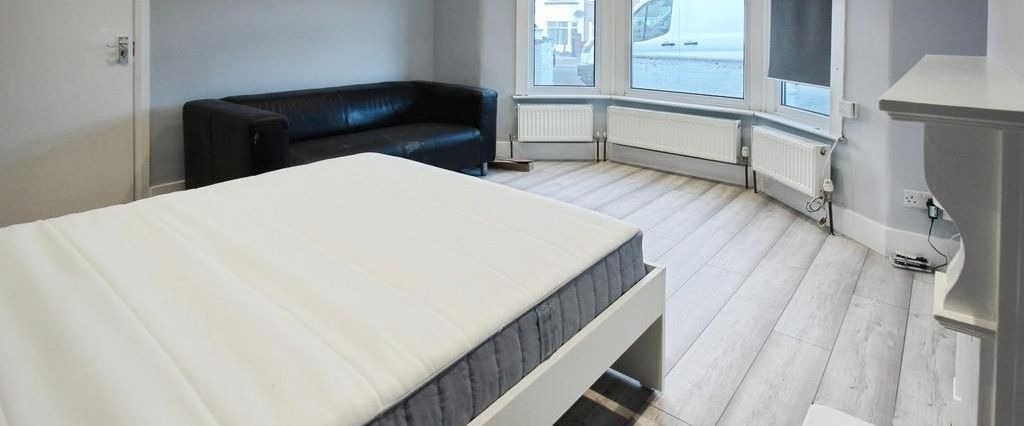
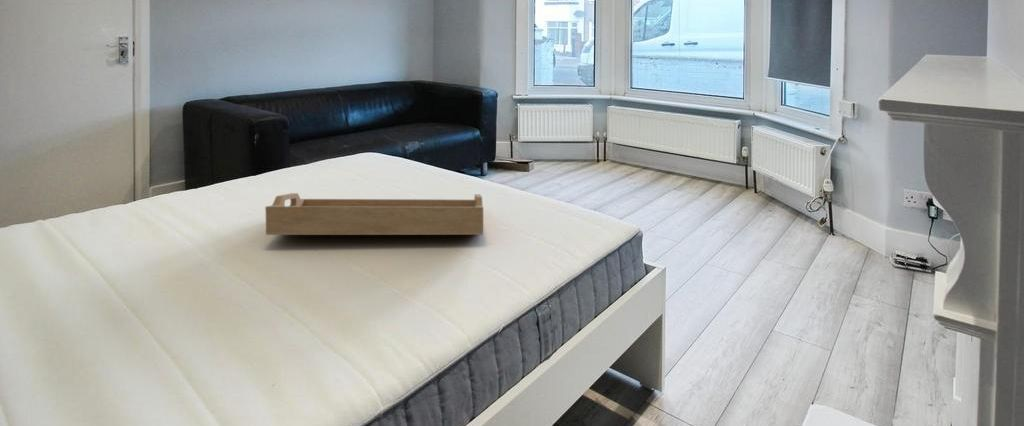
+ serving tray (384, 211)
